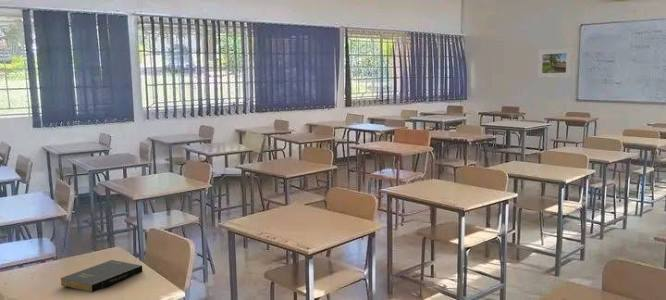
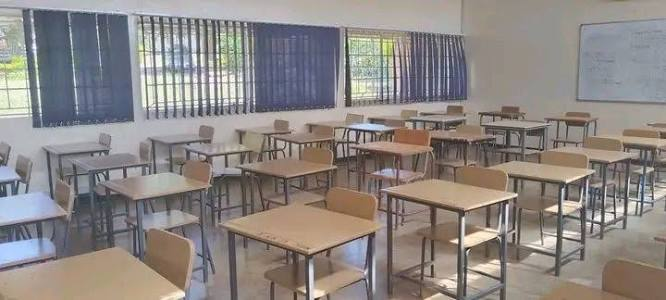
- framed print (554, 63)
- book (104, 274)
